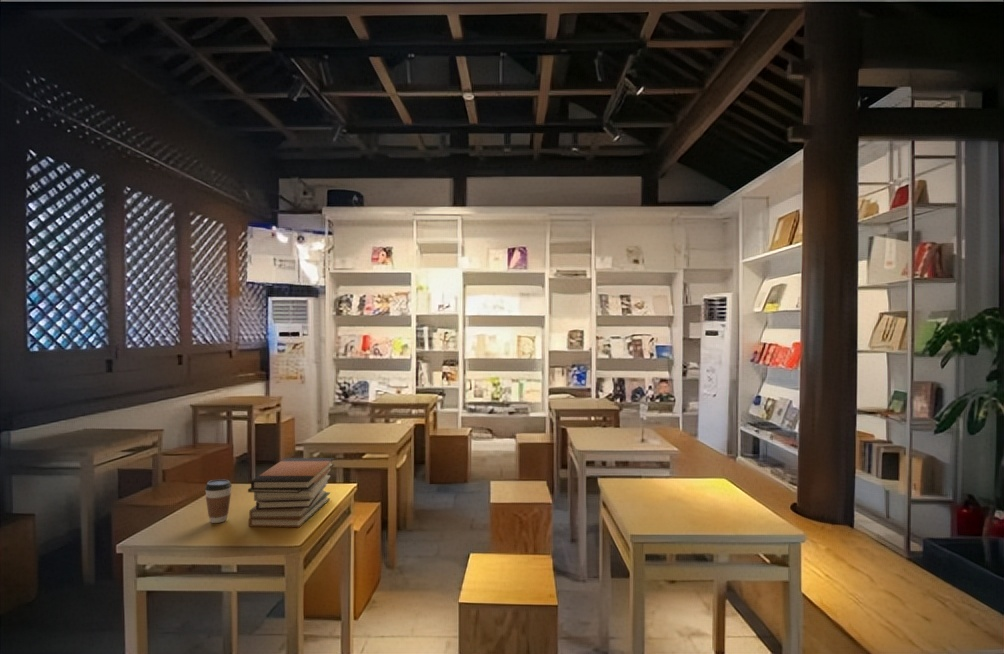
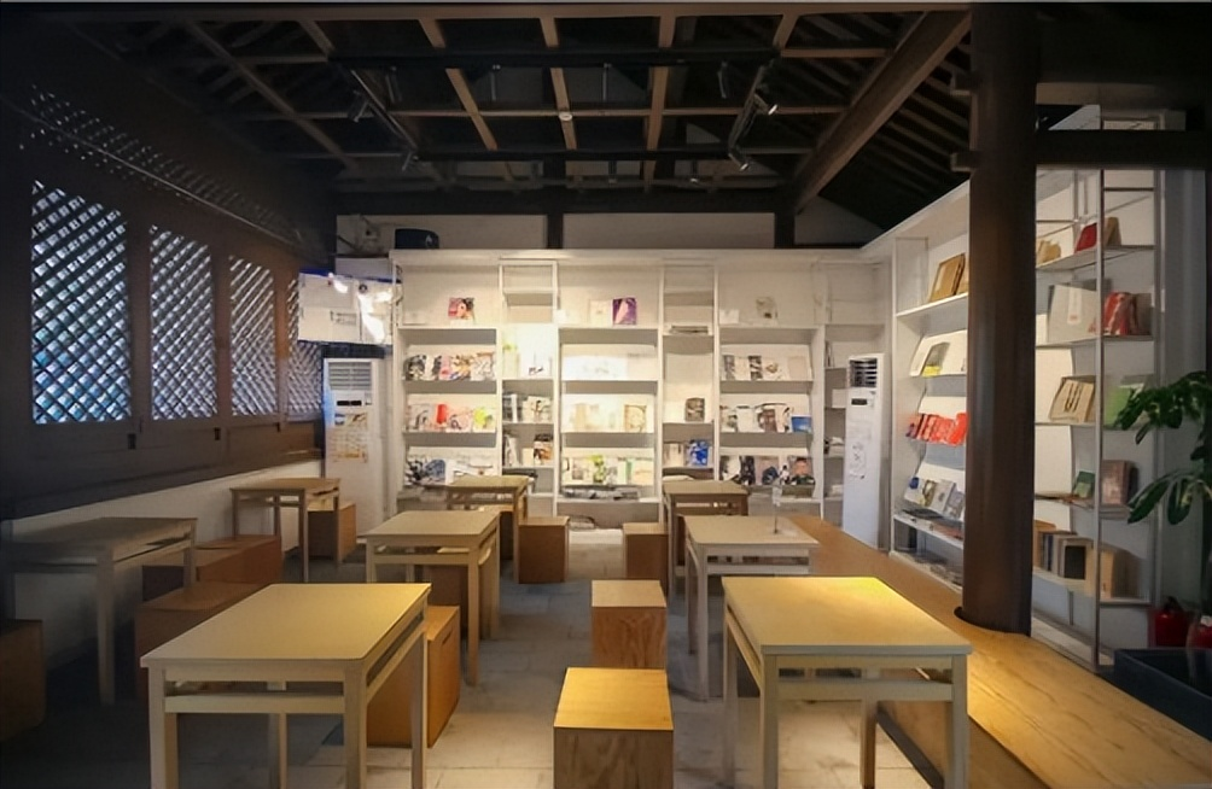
- book stack (294, 489)
- coffee cup (218, 501)
